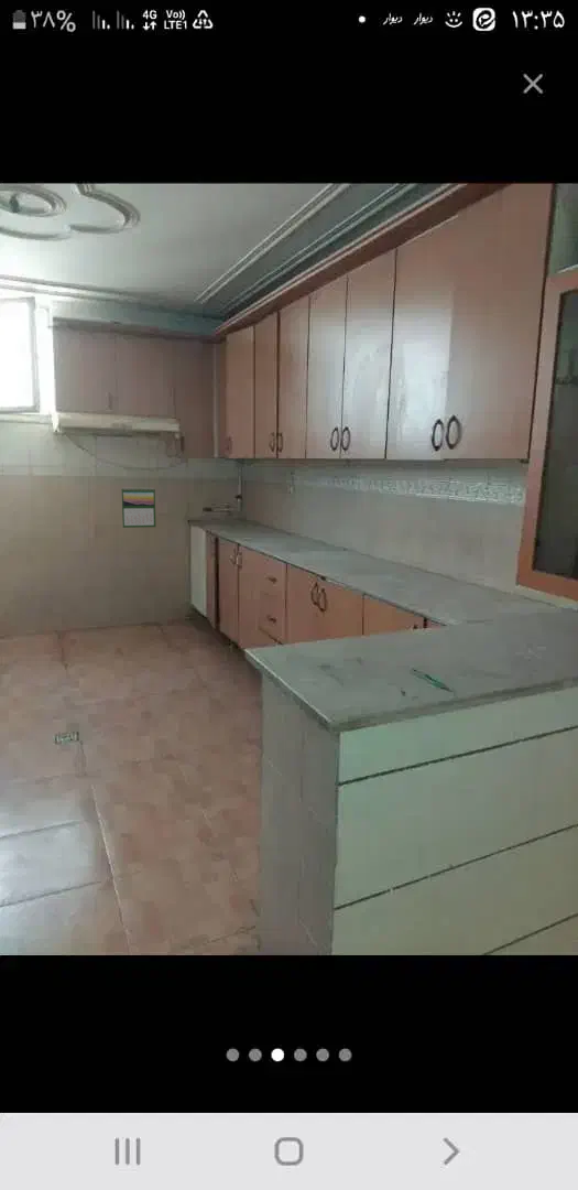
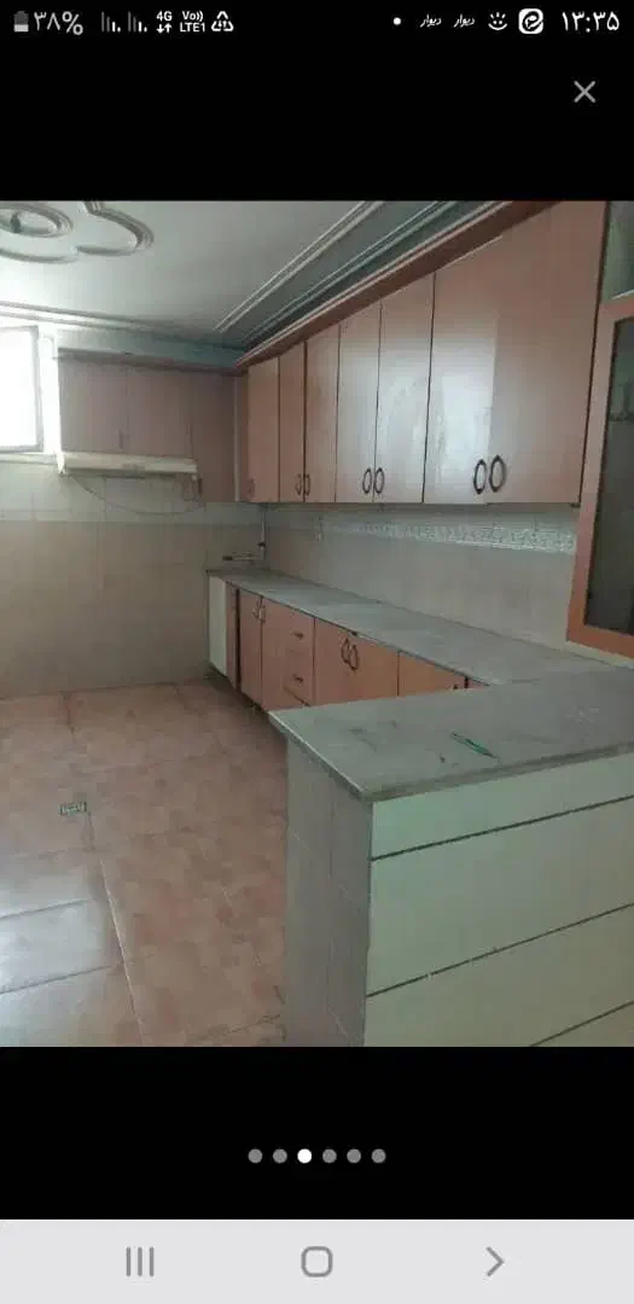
- calendar (139, 507)
